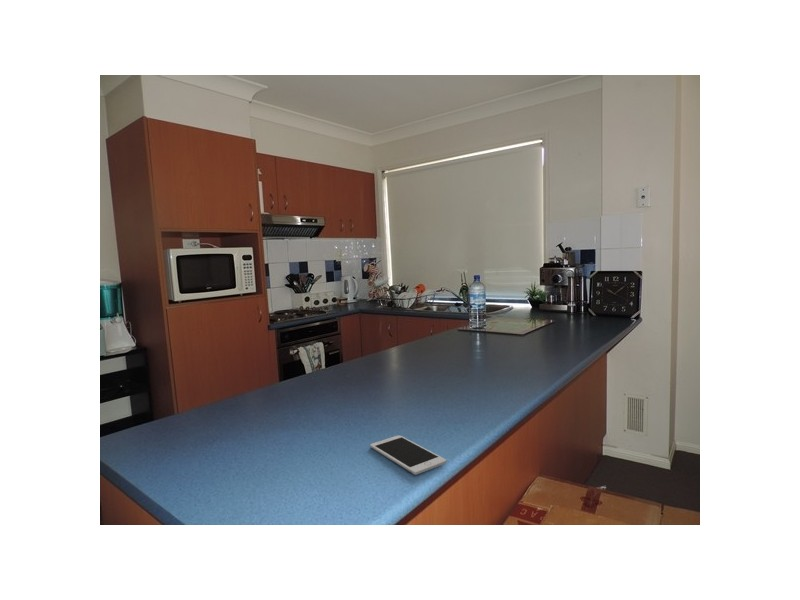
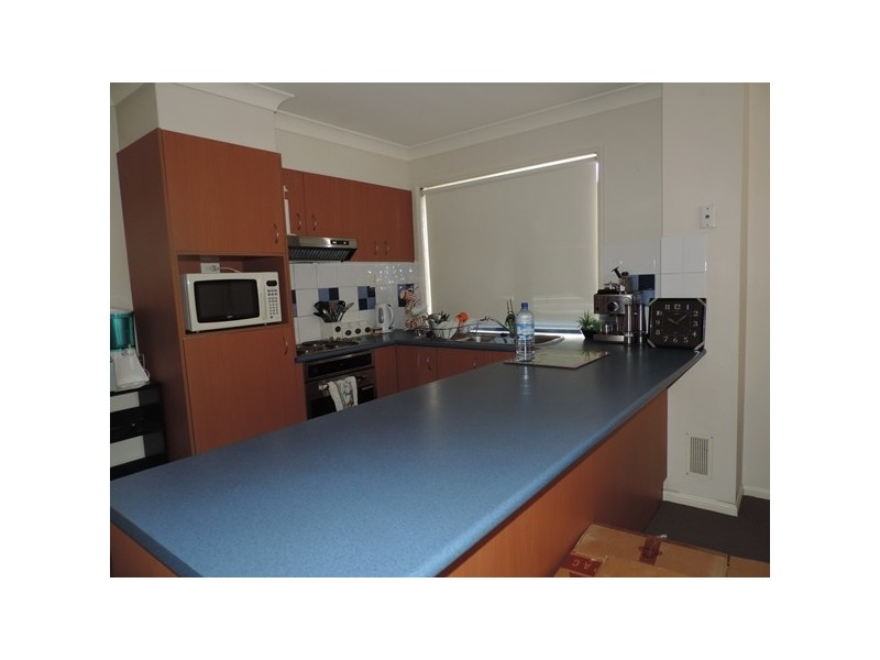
- cell phone (406, 453)
